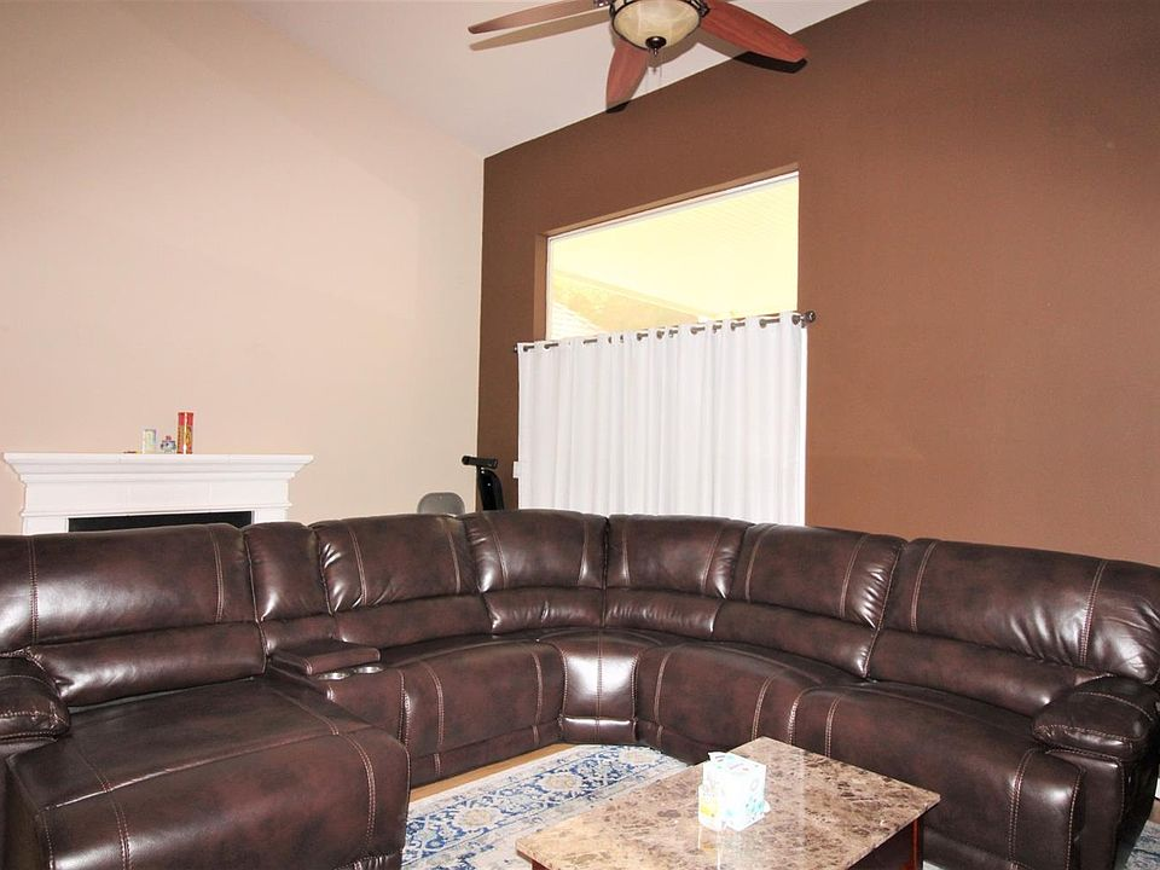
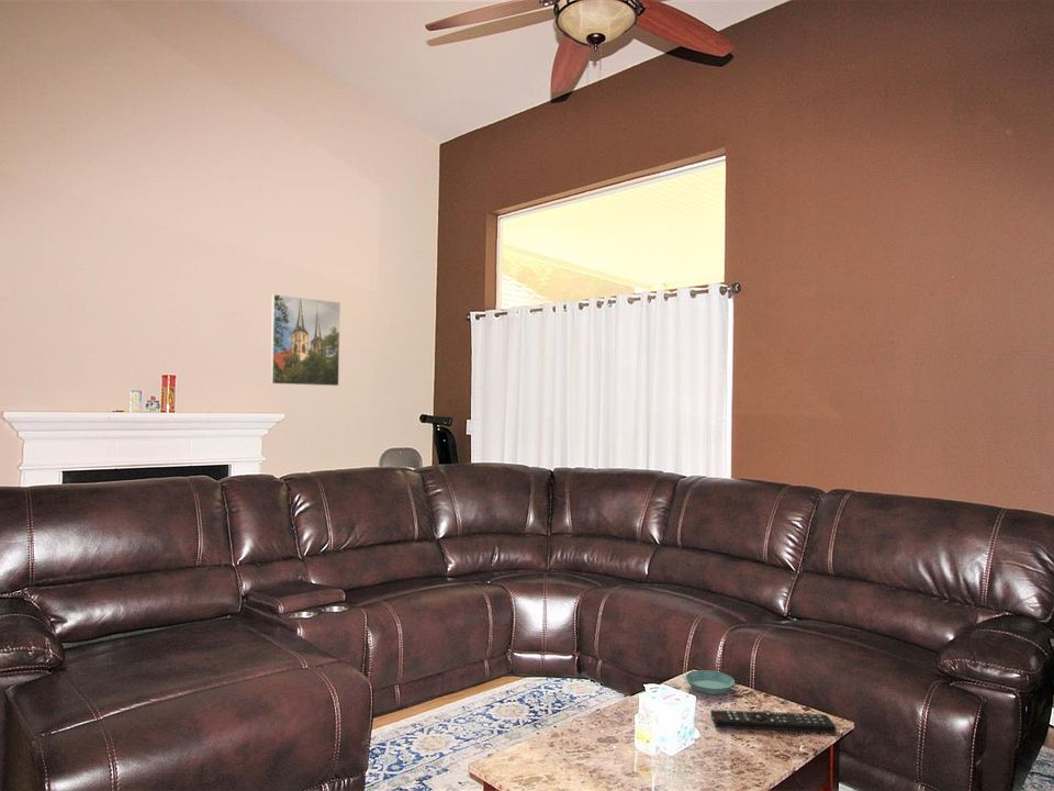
+ remote control (771, 720)
+ saucer (709, 682)
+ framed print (306, 342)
